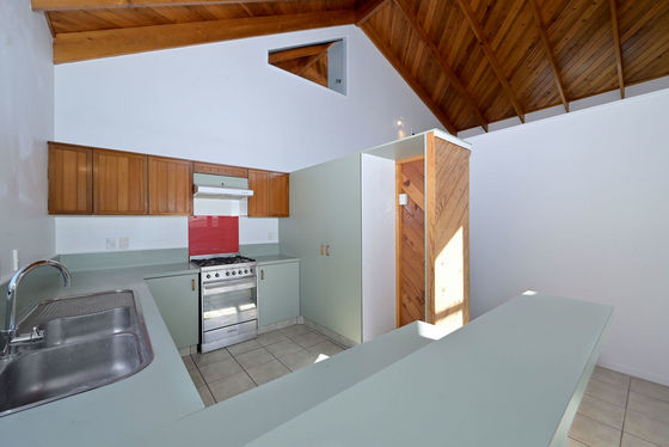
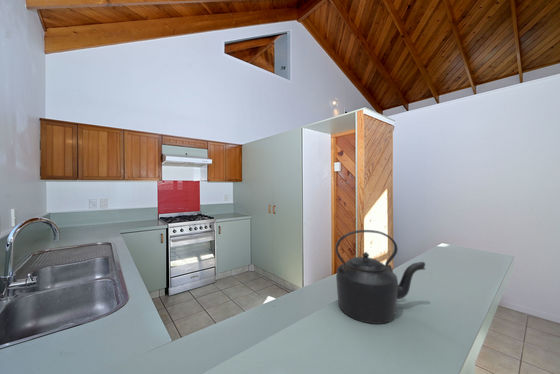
+ kettle (380, 268)
